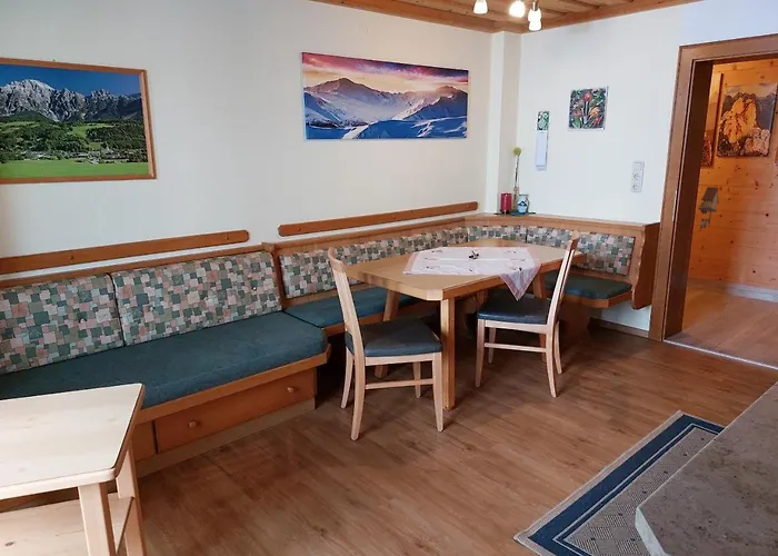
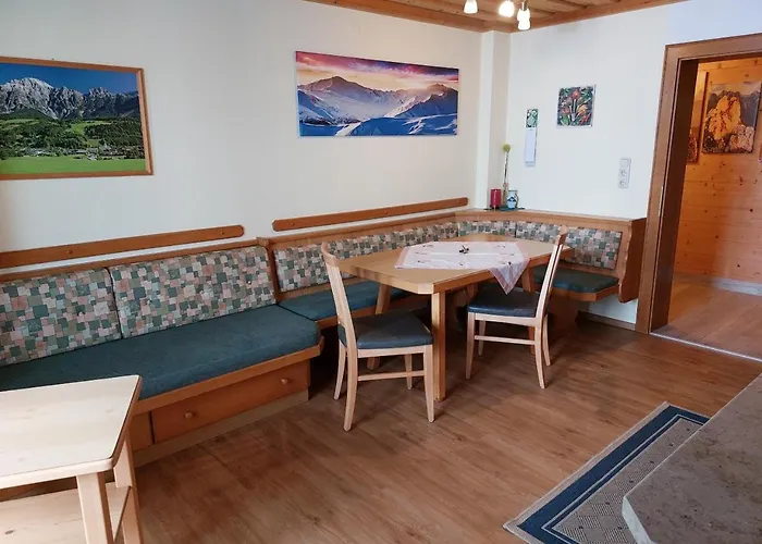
- cuckoo clock (708, 207)
